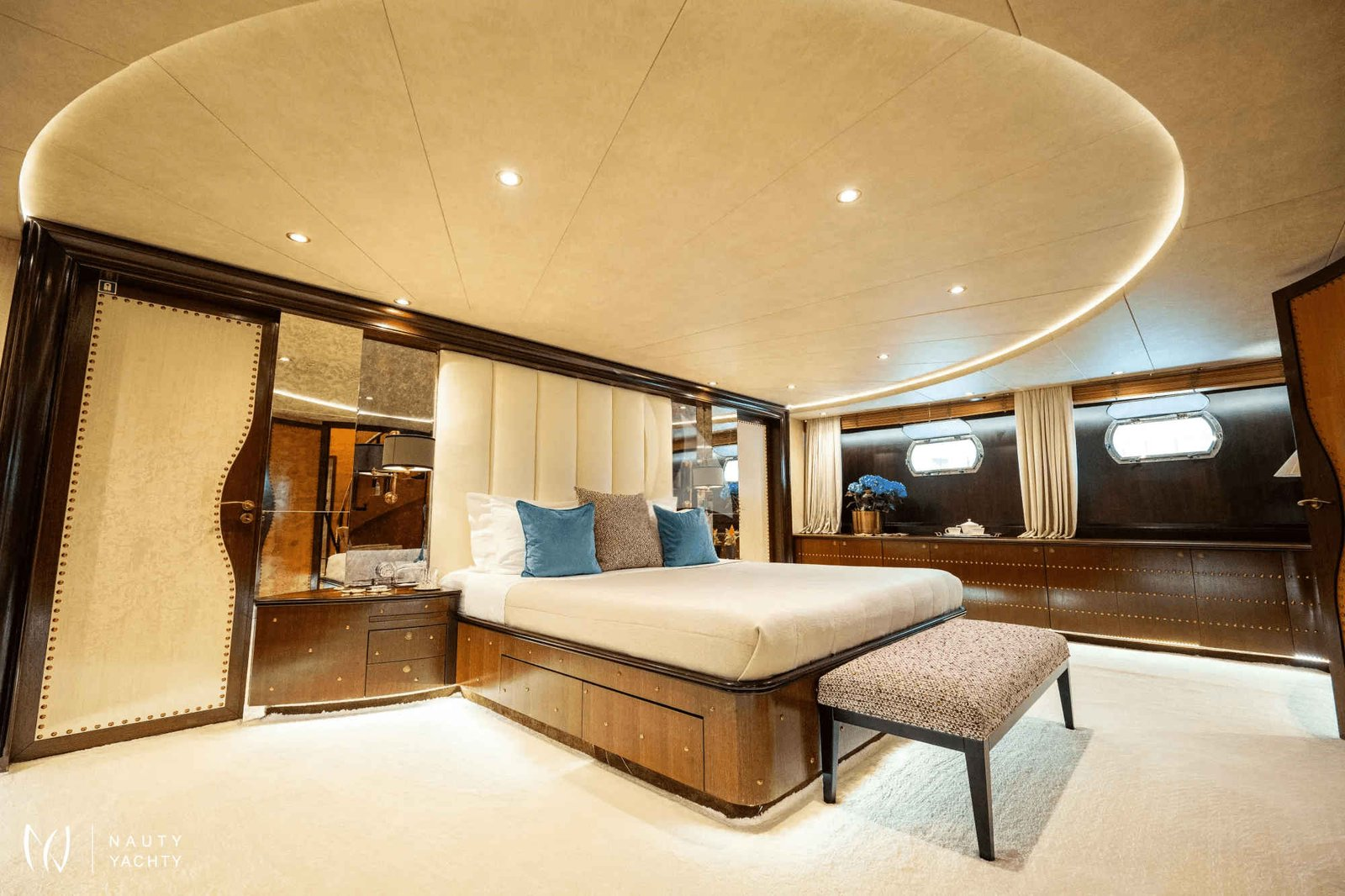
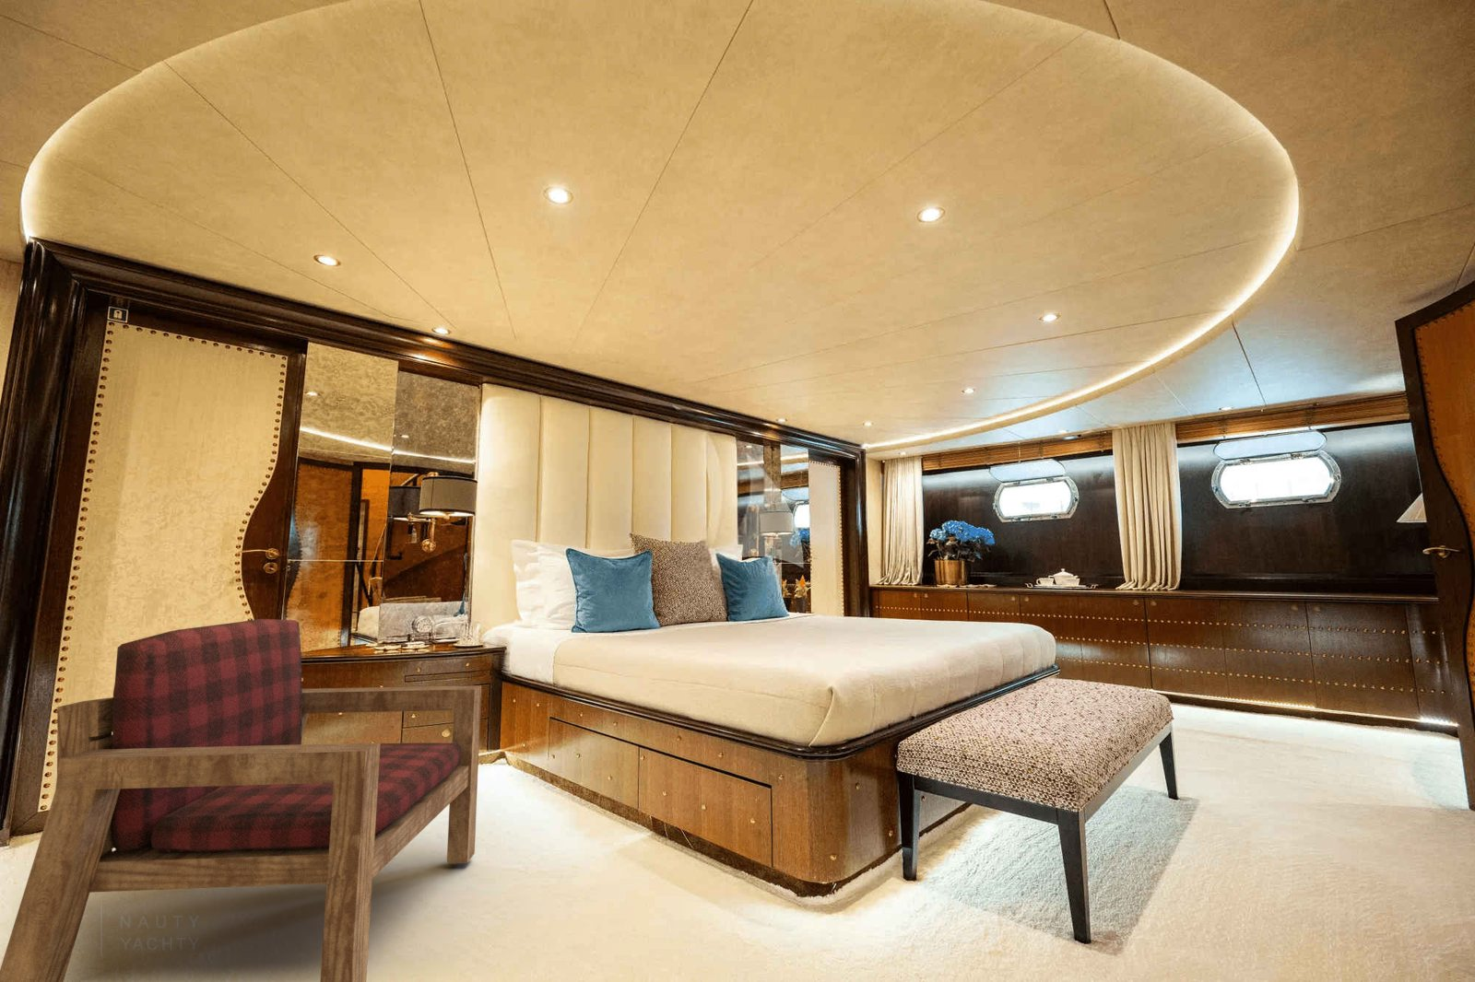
+ armchair (297, 768)
